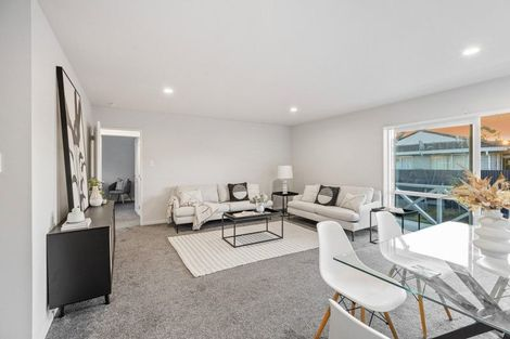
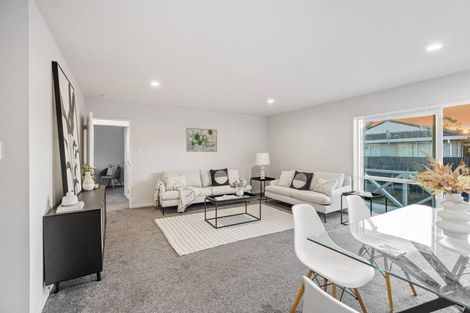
+ wall art (202, 140)
